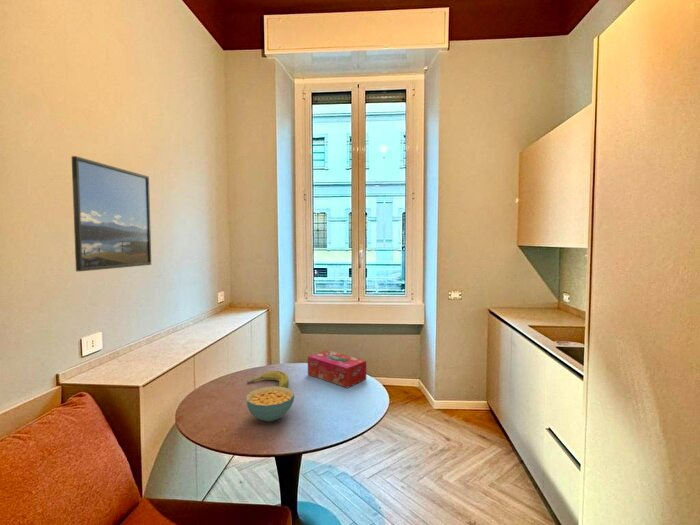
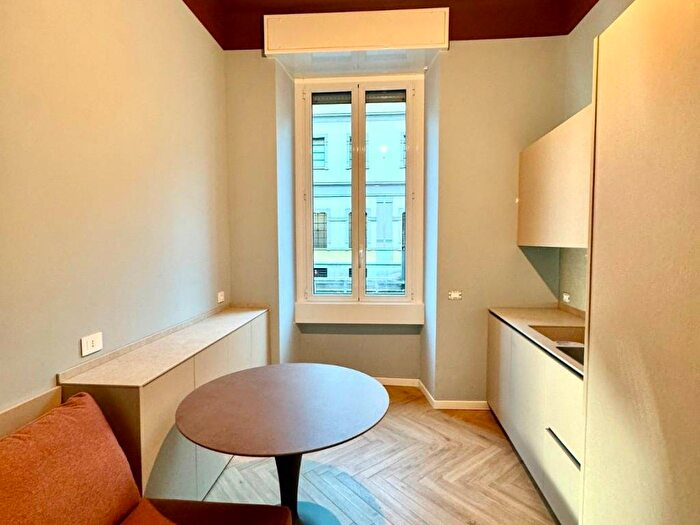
- tissue box (336, 367)
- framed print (117, 218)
- cereal bowl (270, 406)
- banana (268, 379)
